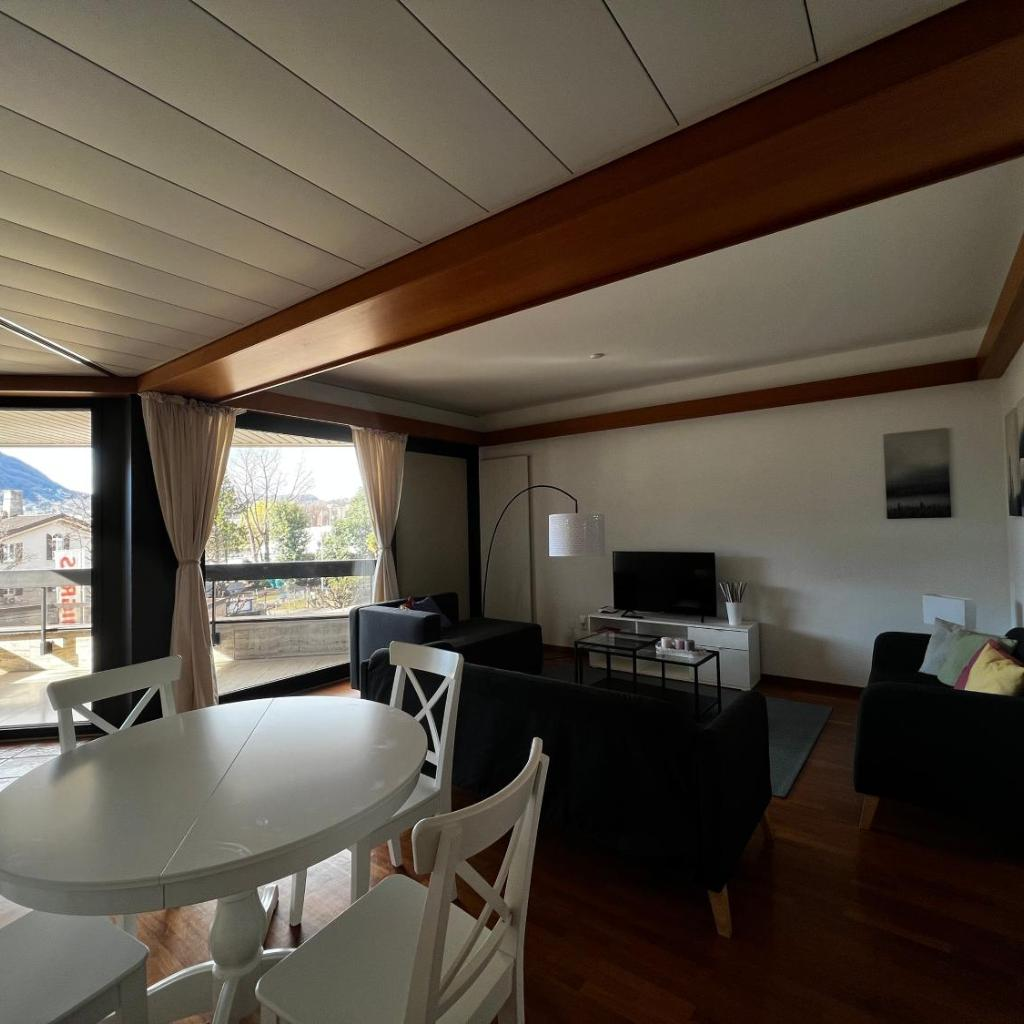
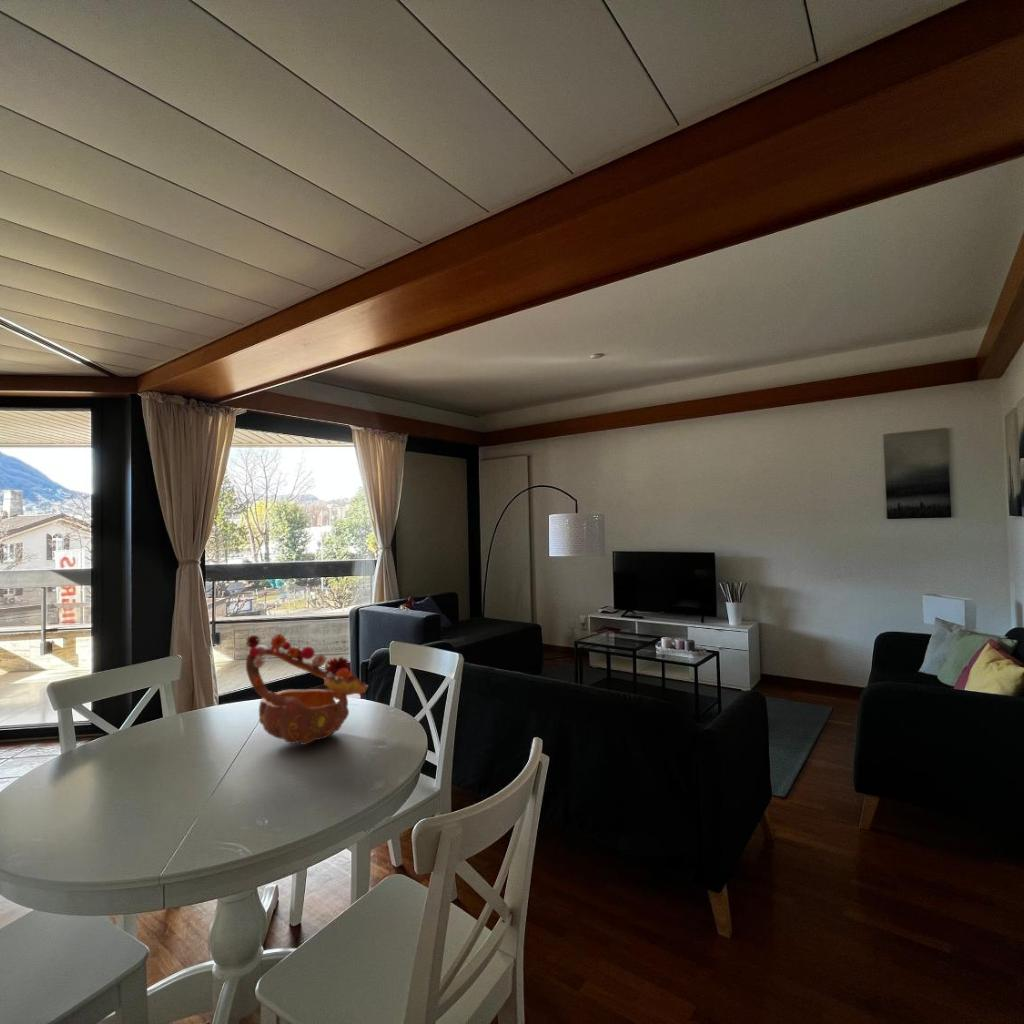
+ flower arrangement (308, 689)
